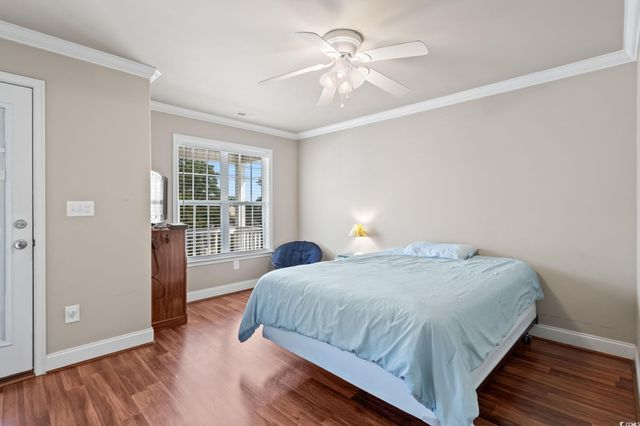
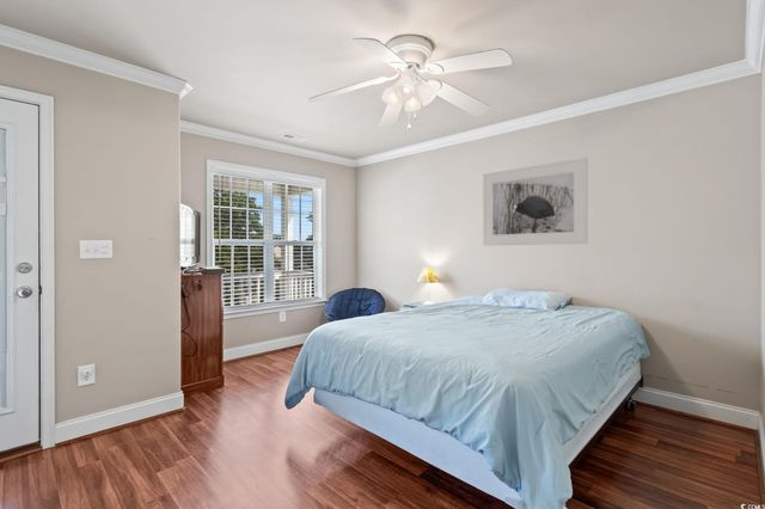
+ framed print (530, 206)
